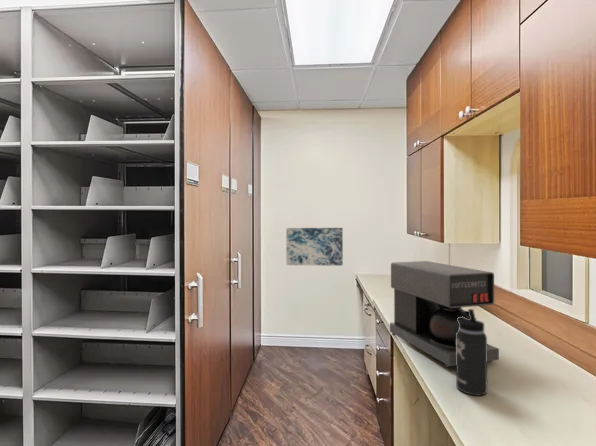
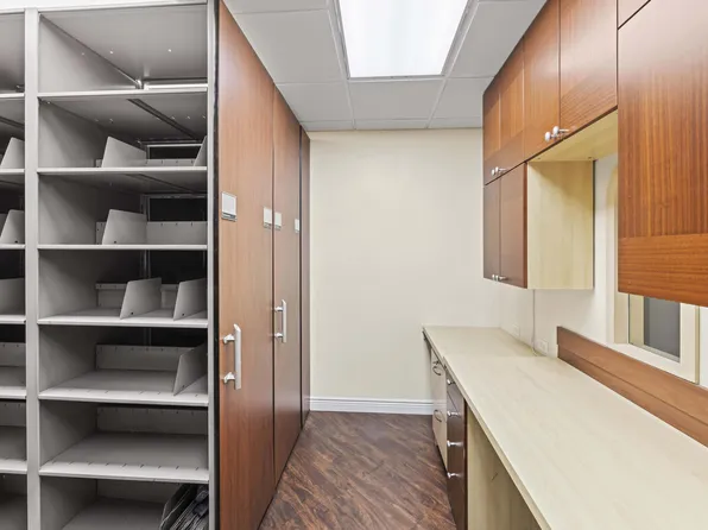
- coffee maker (437, 306)
- thermos bottle (469, 347)
- wall art (314, 246)
